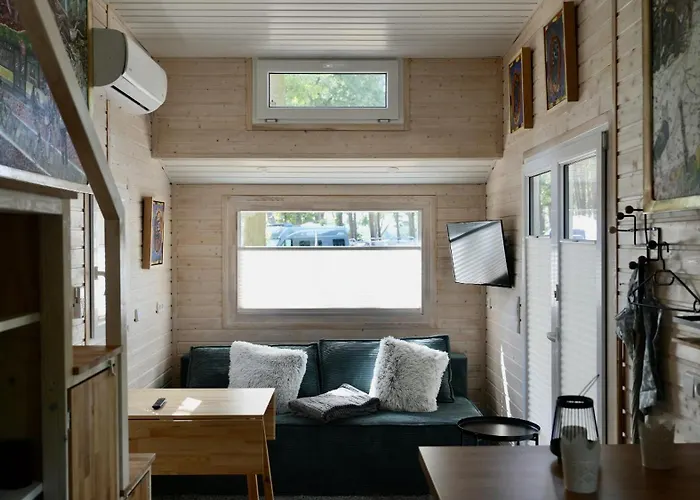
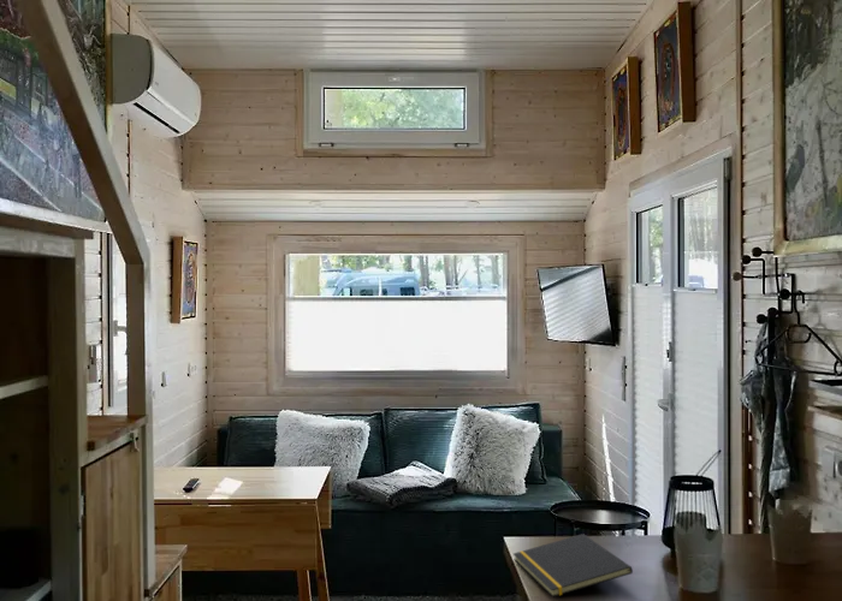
+ notepad (569, 563)
